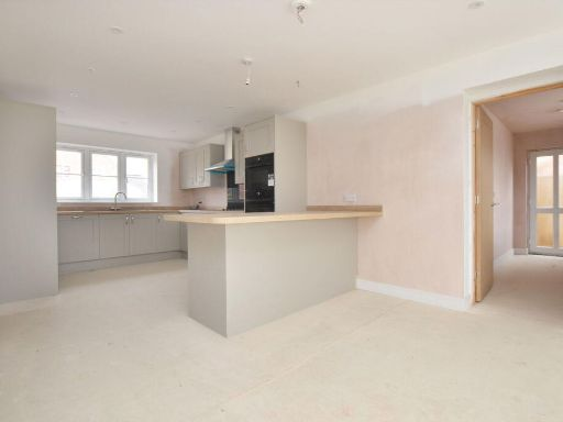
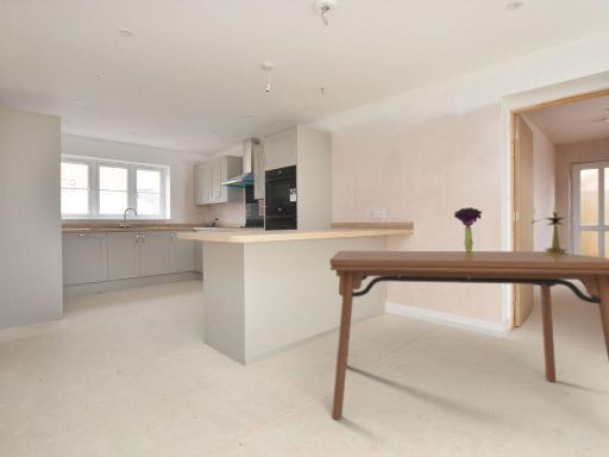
+ dining table (460, 282)
+ candlestick (555, 228)
+ bouquet (467, 230)
